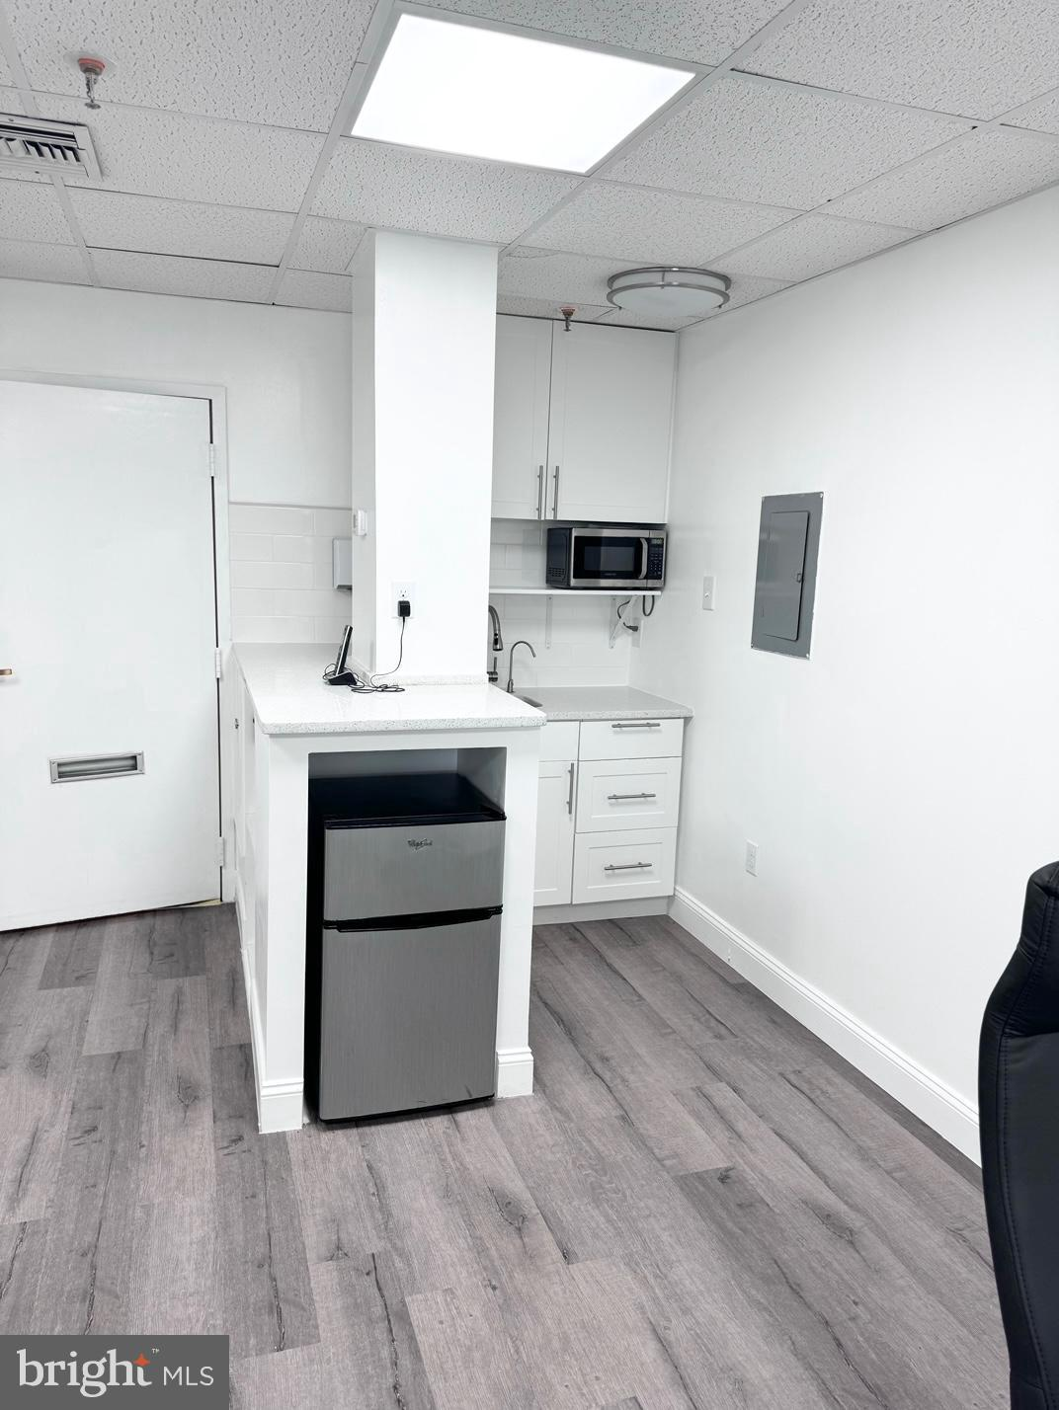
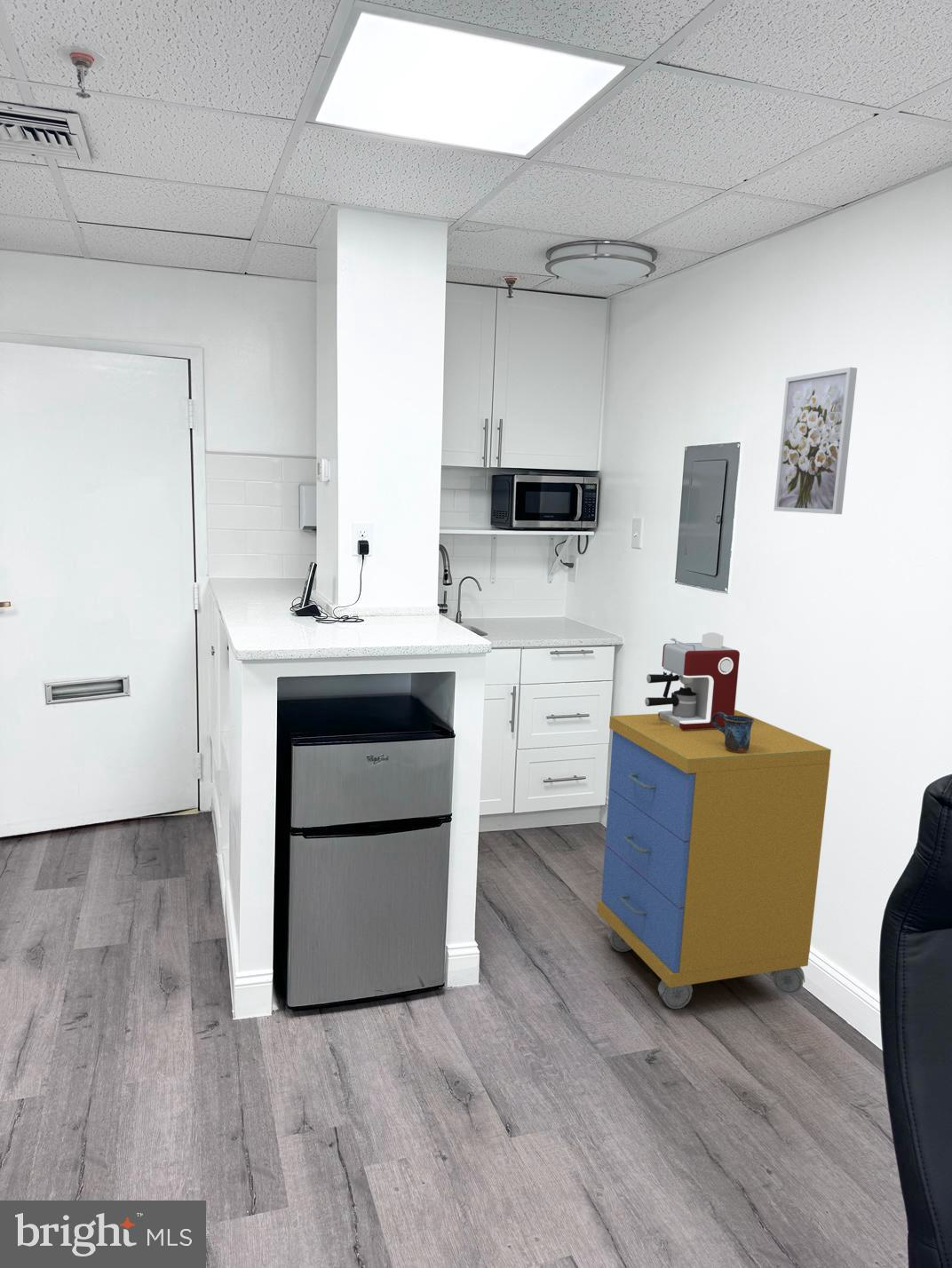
+ storage cabinet (703, 852)
+ mug (734, 731)
+ coffee maker (686, 678)
+ wall art (813, 443)
